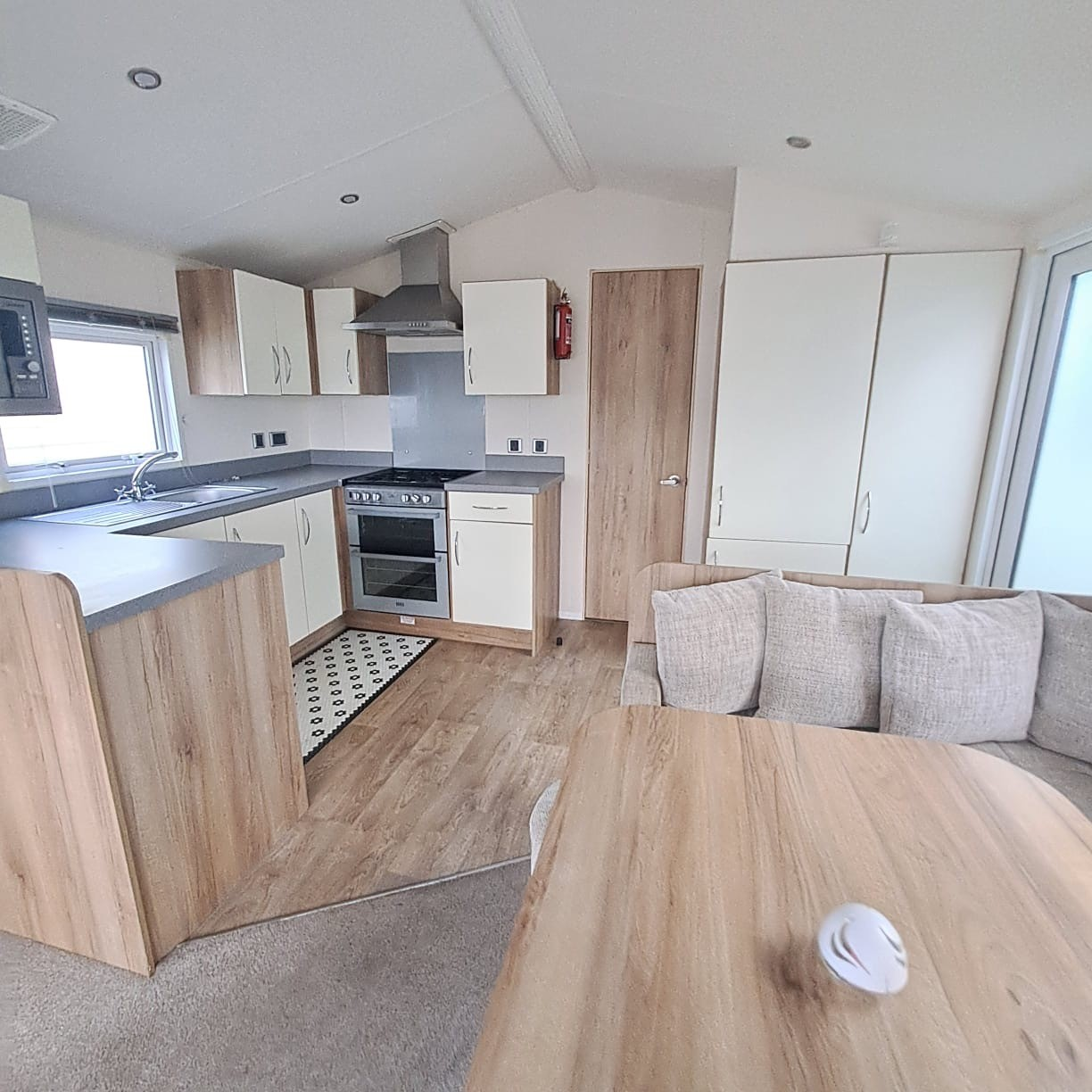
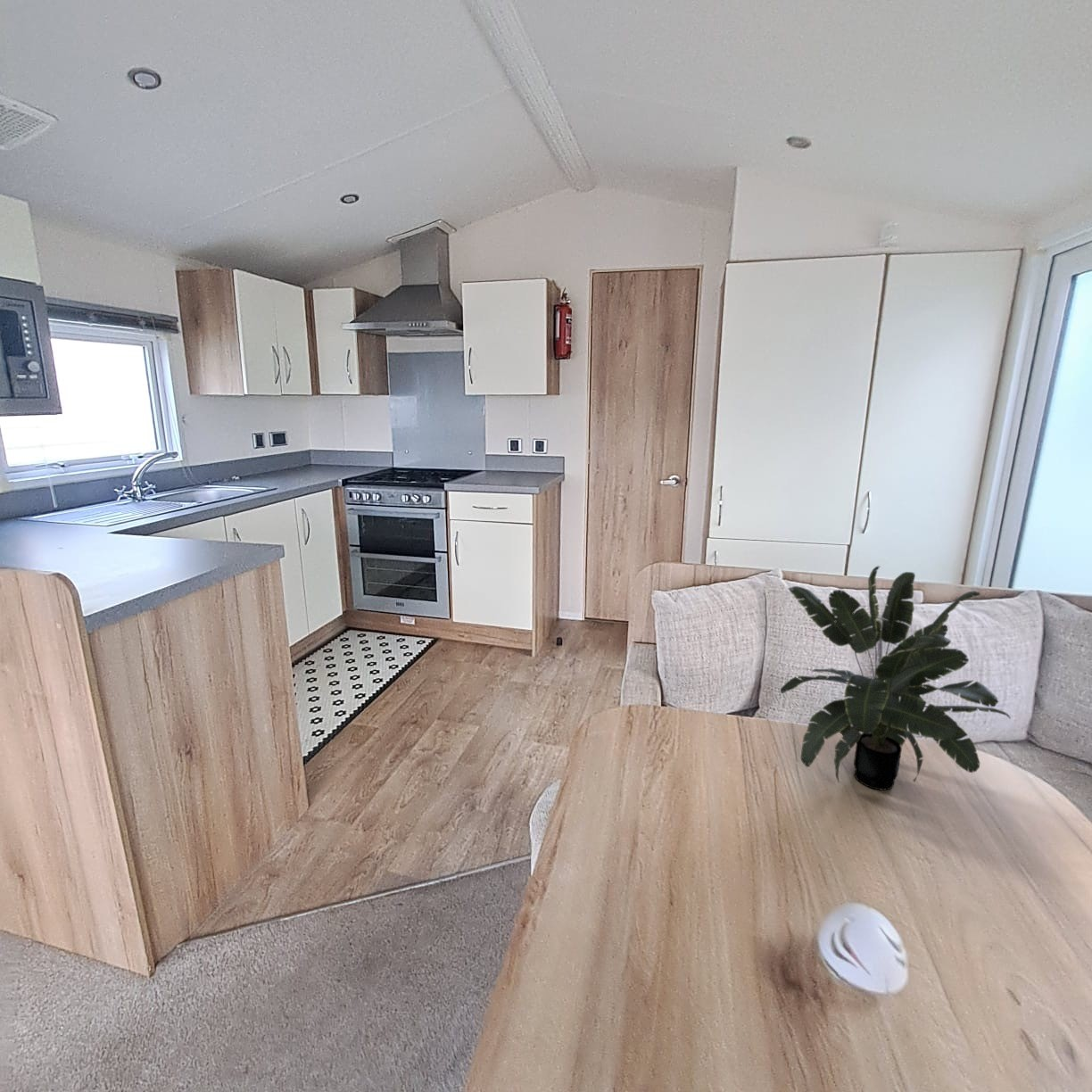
+ potted plant (888, 685)
